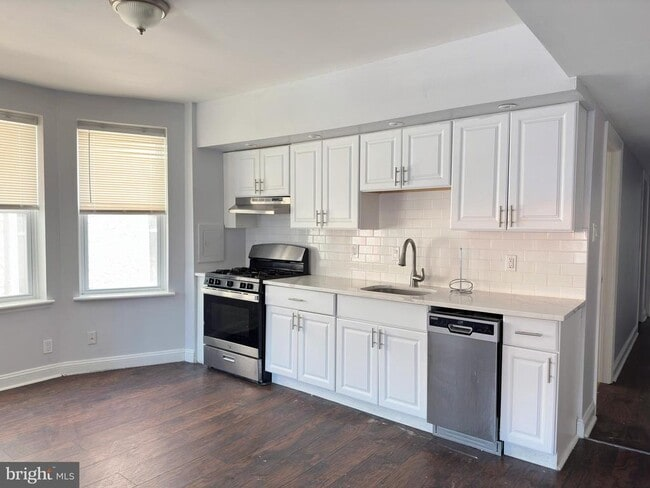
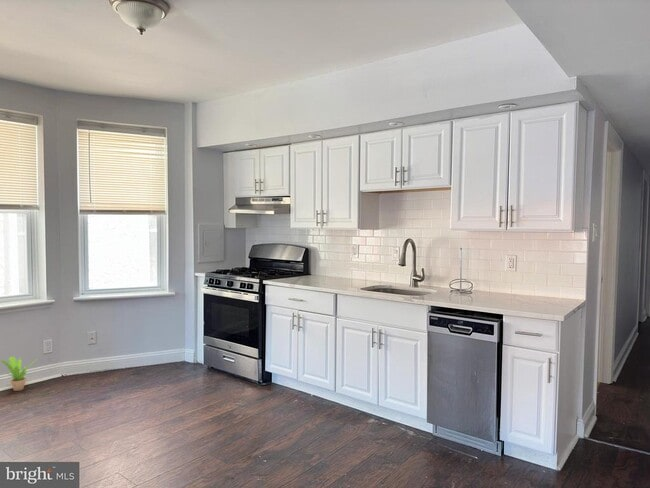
+ potted plant (19, 371)
